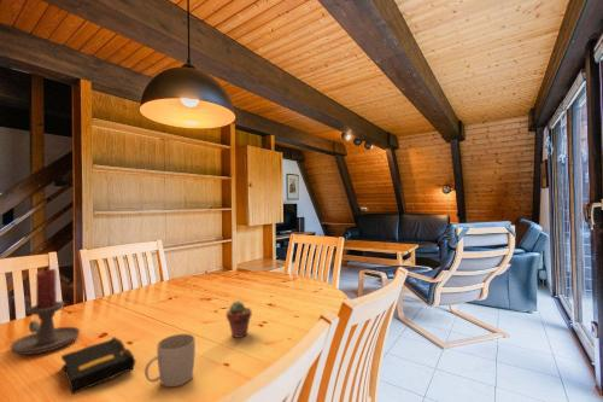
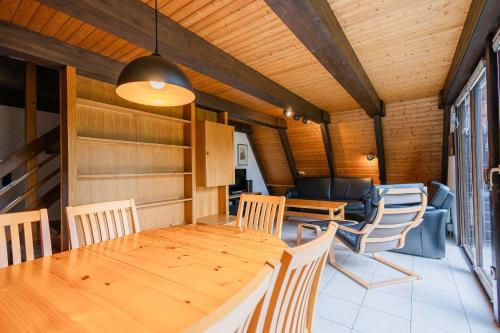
- potted succulent (239, 317)
- book (98, 357)
- mug (170, 362)
- candle holder (43, 305)
